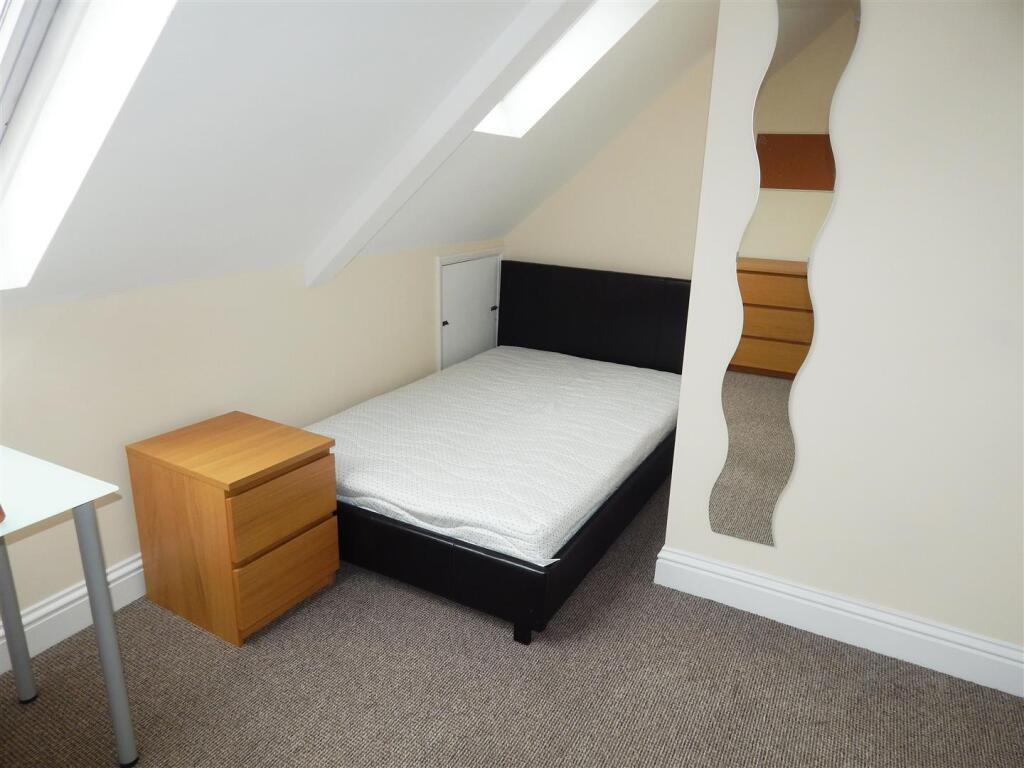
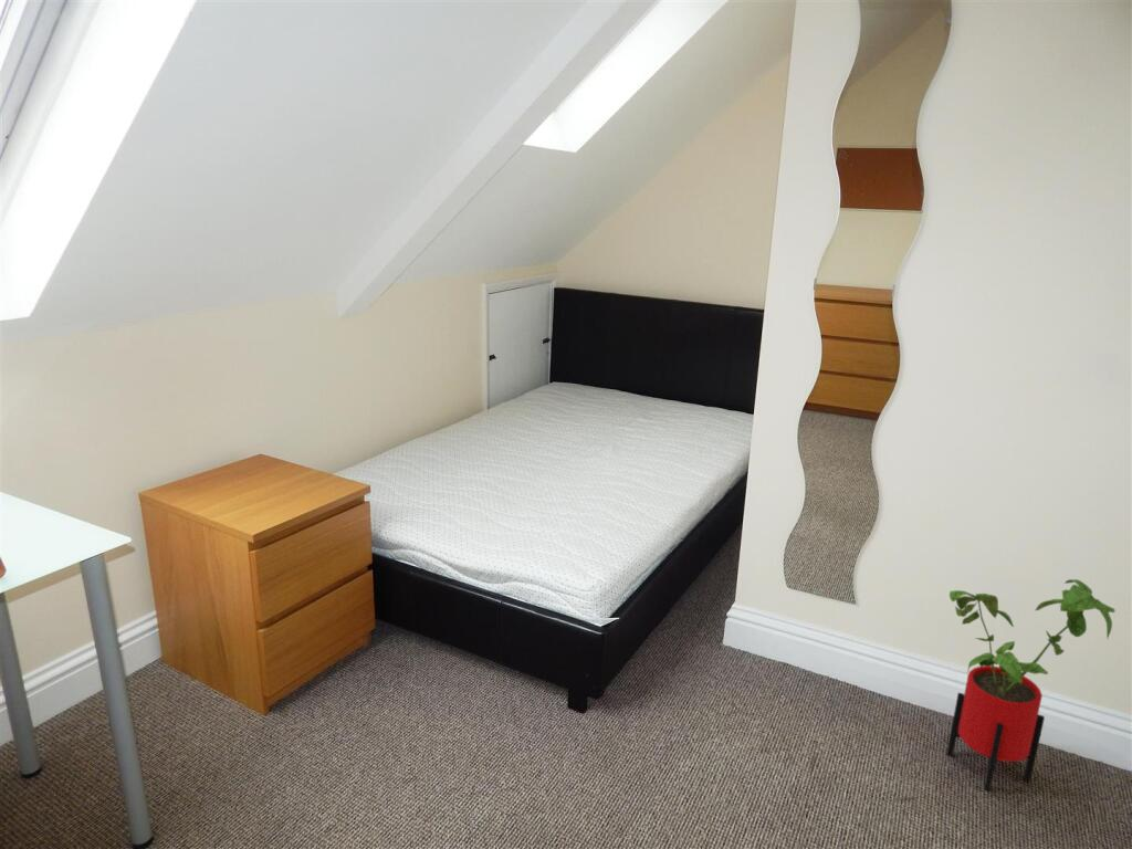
+ house plant (1016, 678)
